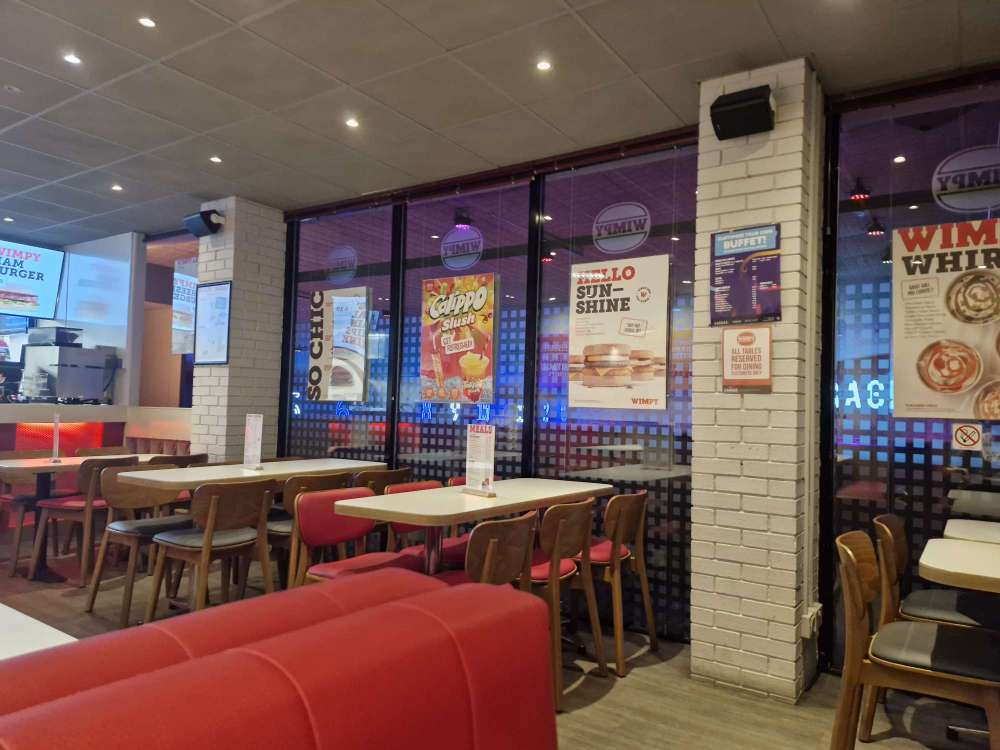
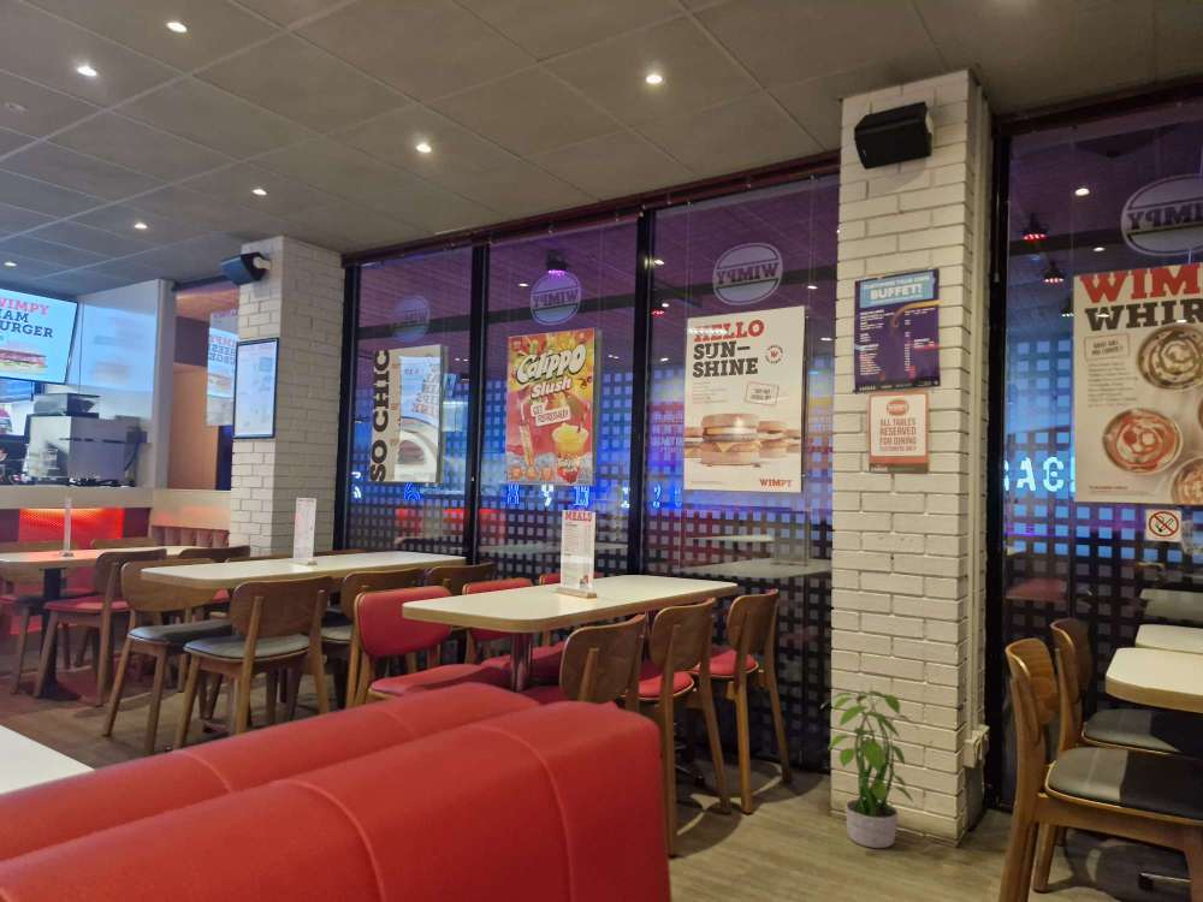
+ potted plant (860, 762)
